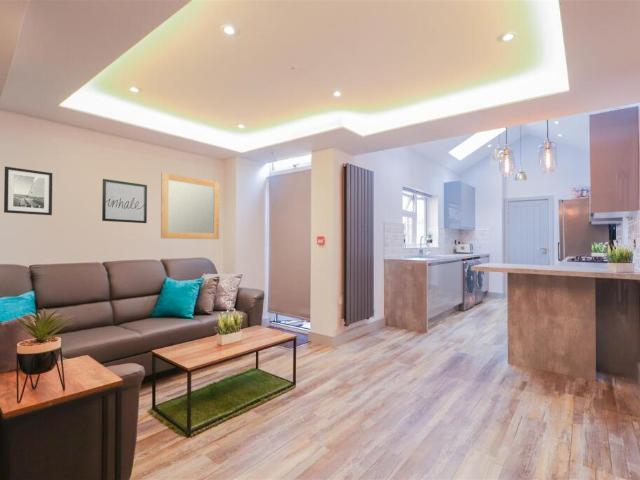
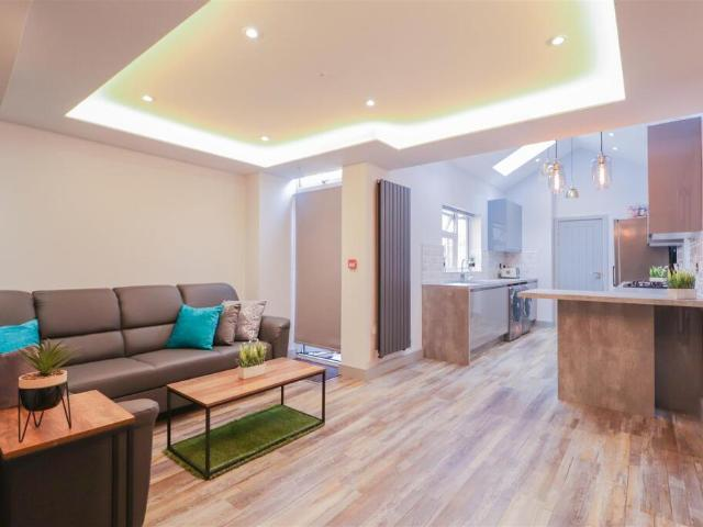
- wall art (29, 191)
- home mirror (192, 208)
- wall art (125, 202)
